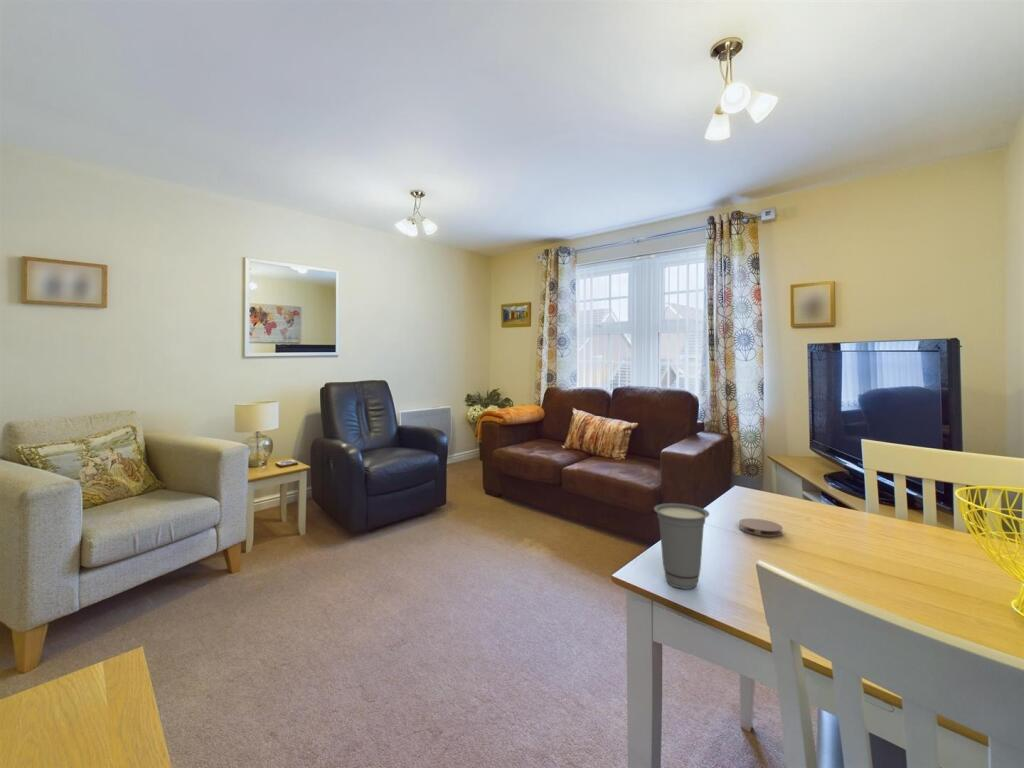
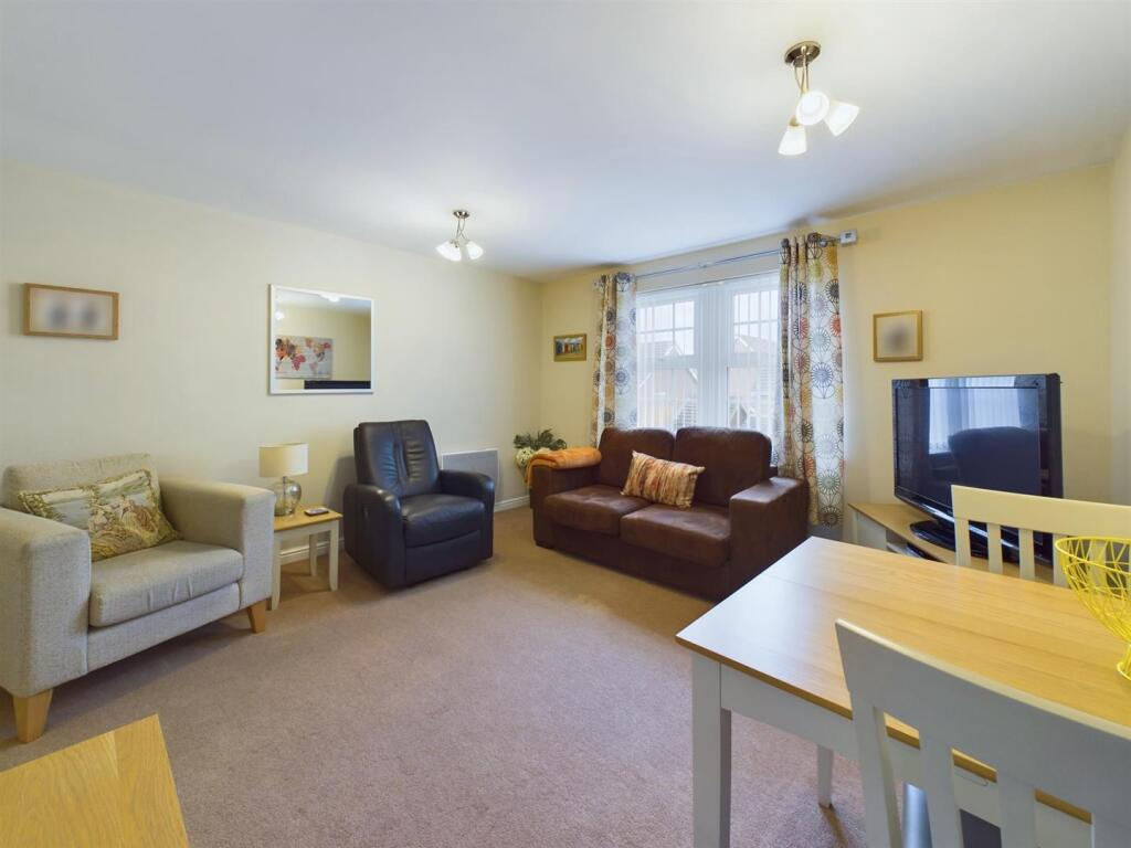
- coaster (760, 527)
- cup (681, 546)
